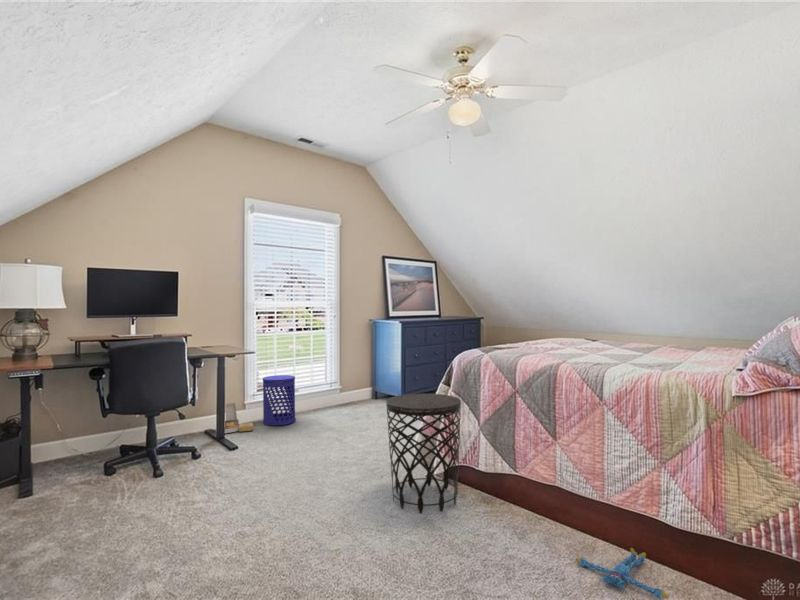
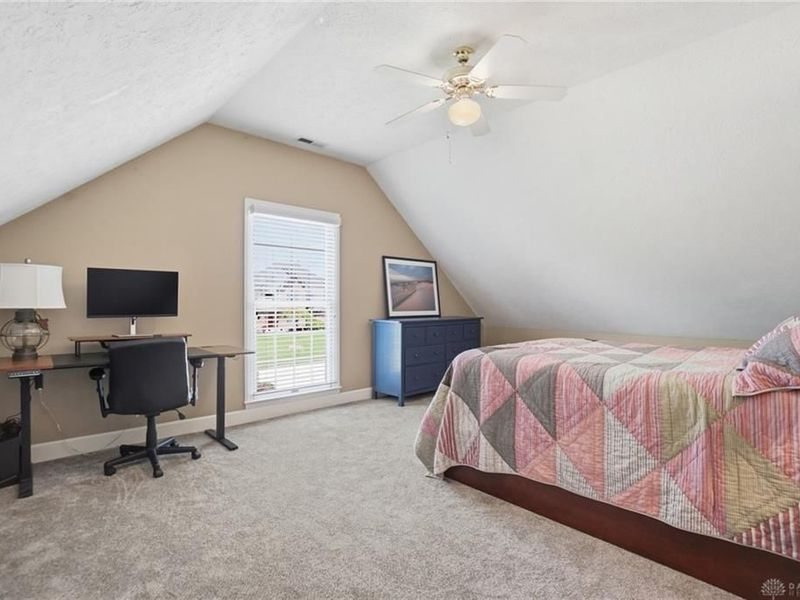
- plush toy (625, 567)
- cardboard box (236, 417)
- side table (425, 448)
- waste bin (279, 399)
